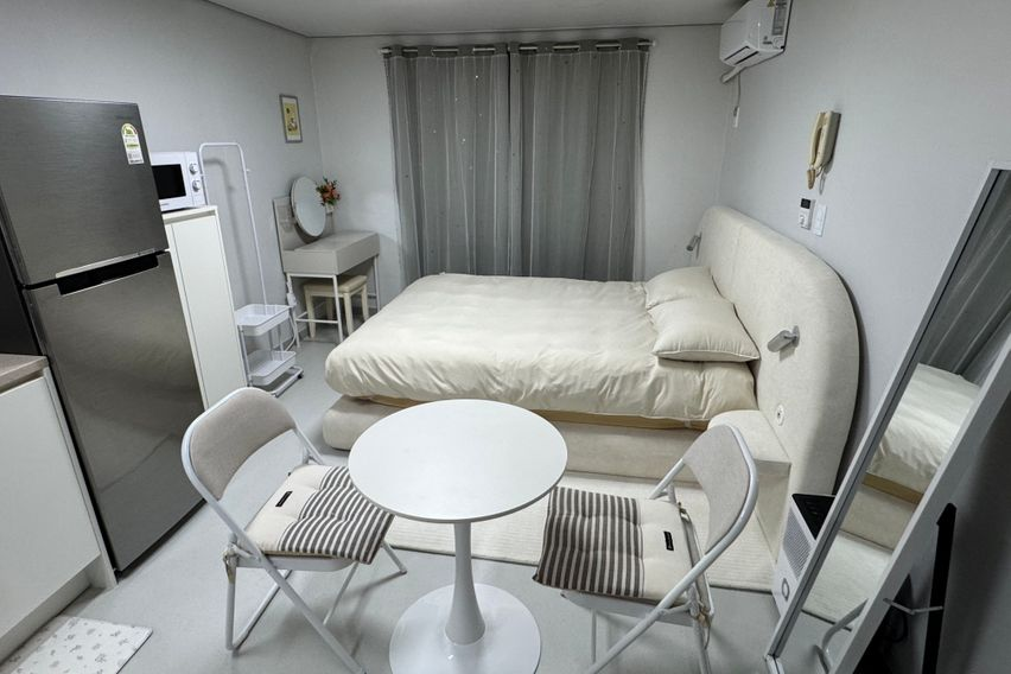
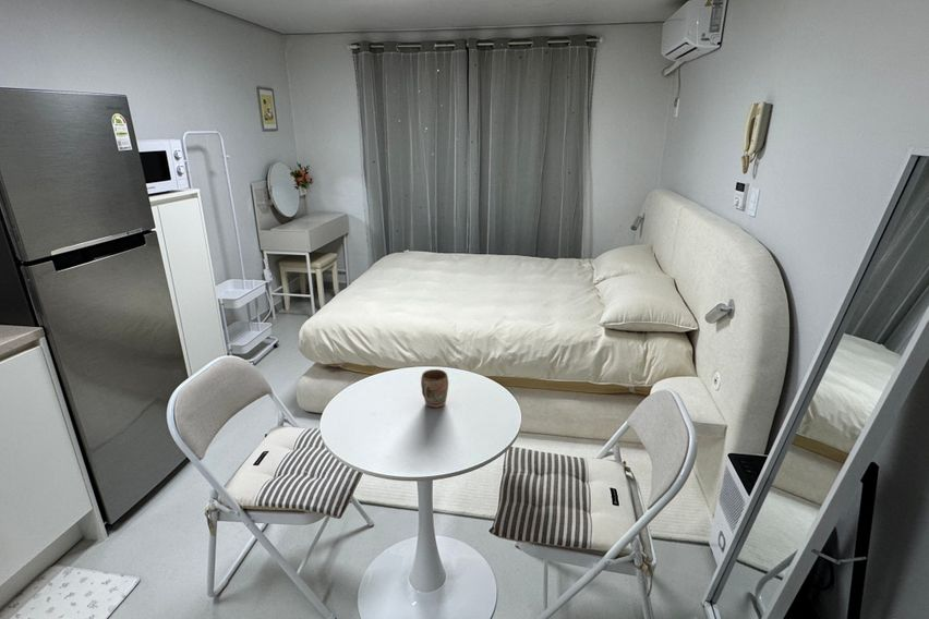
+ mug (433, 388)
